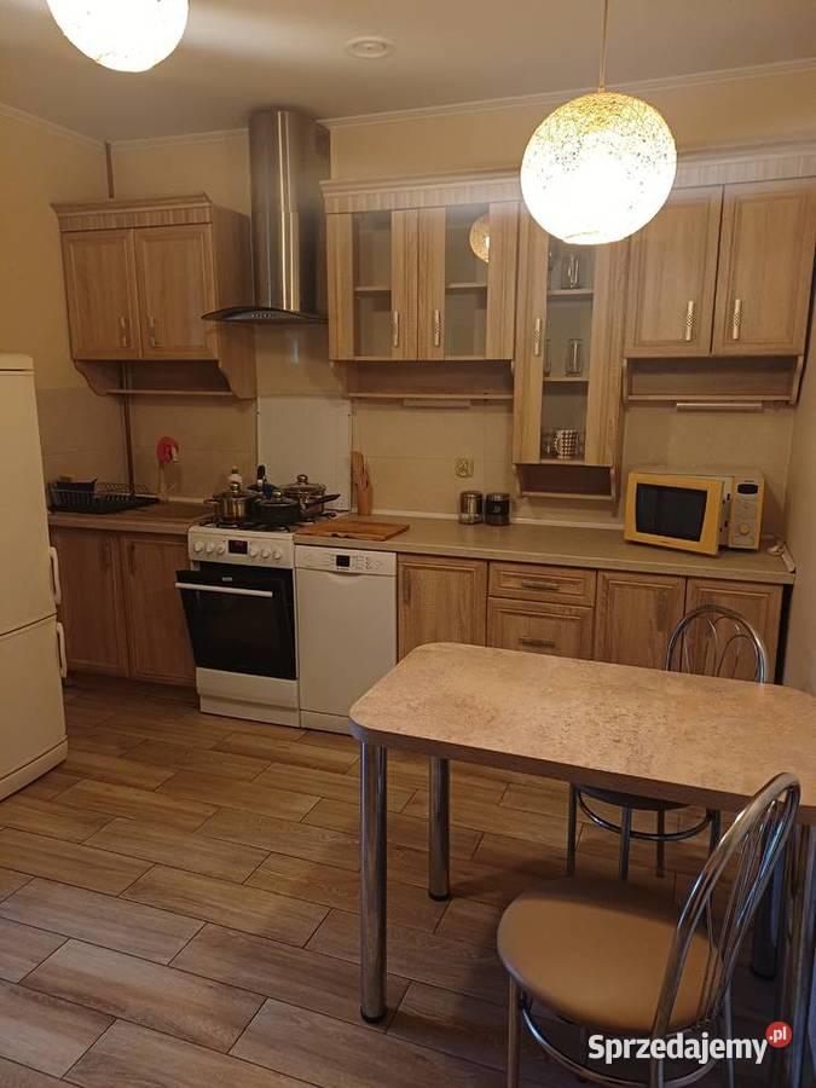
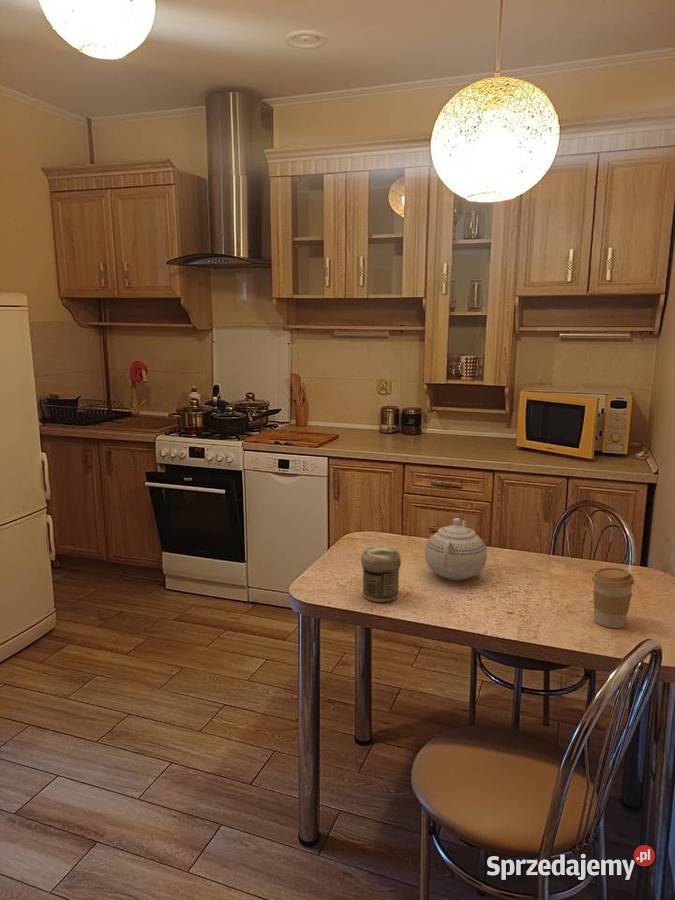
+ teapot (455, 547)
+ jar (380, 574)
+ coffee cup (611, 596)
